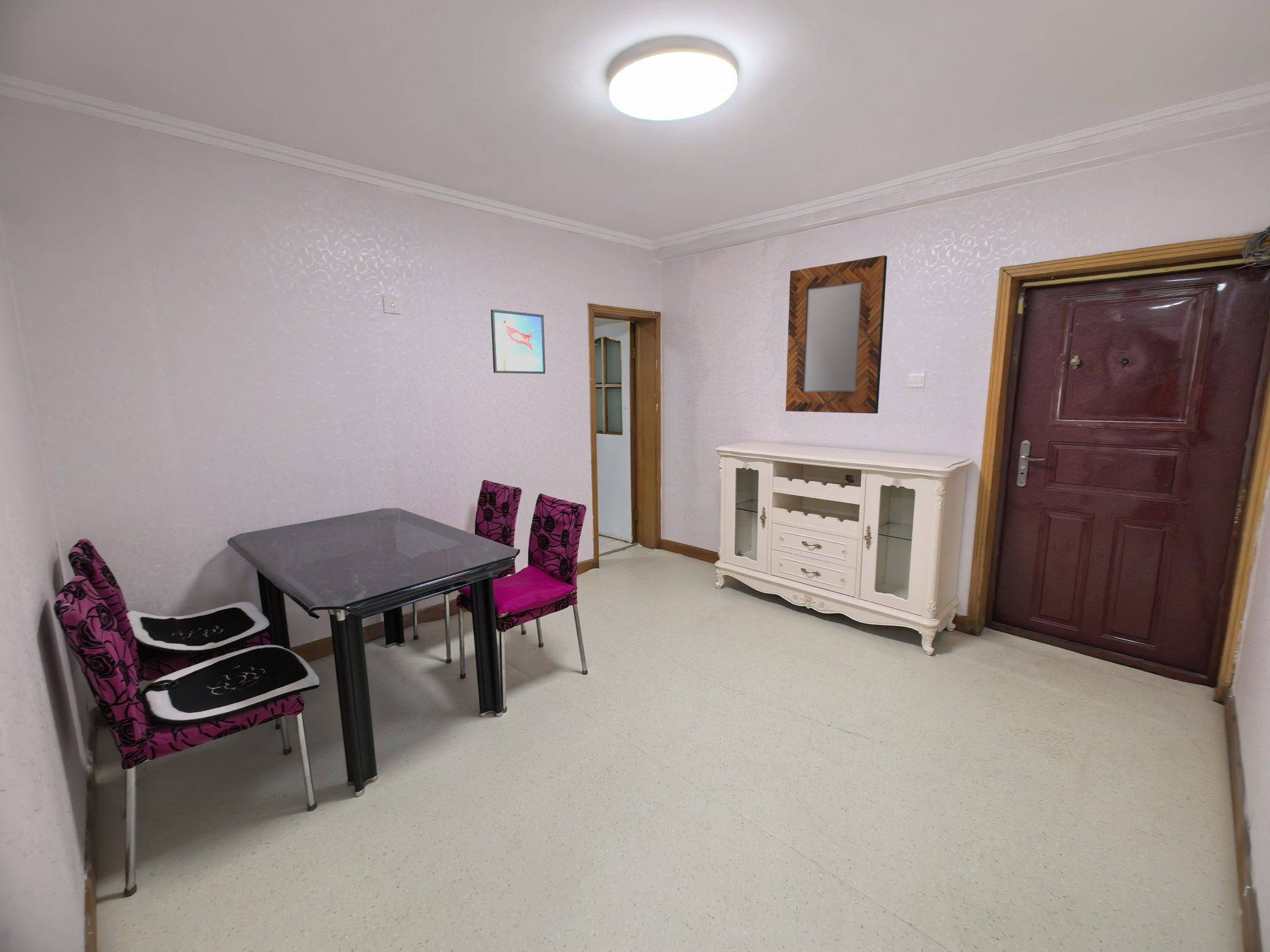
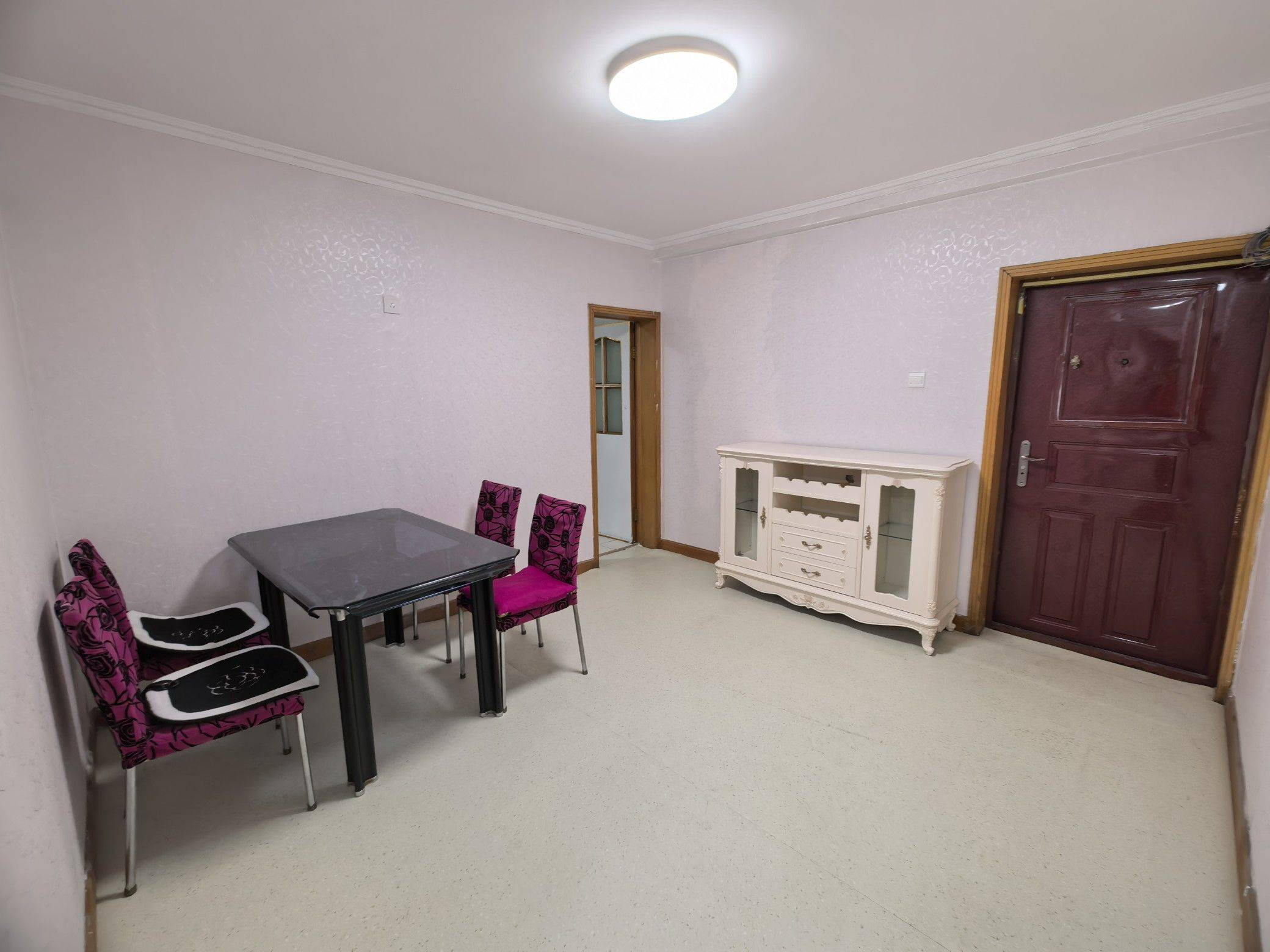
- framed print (519, 343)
- home mirror (832, 339)
